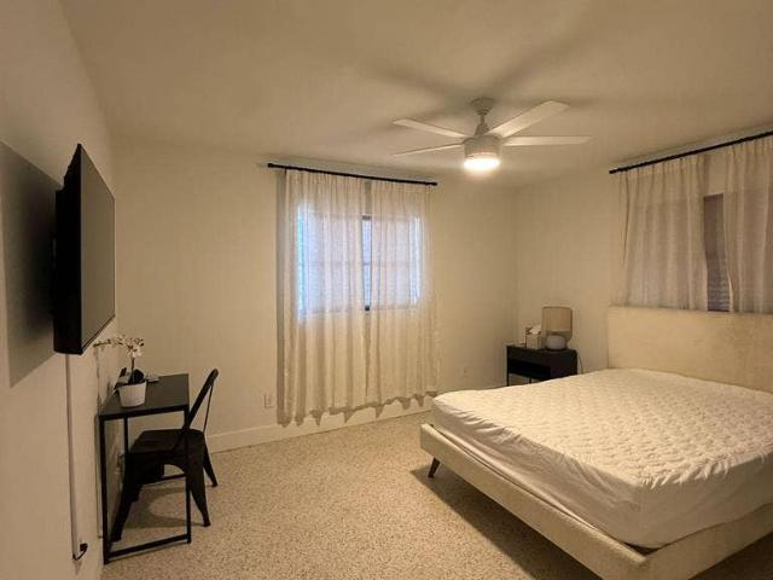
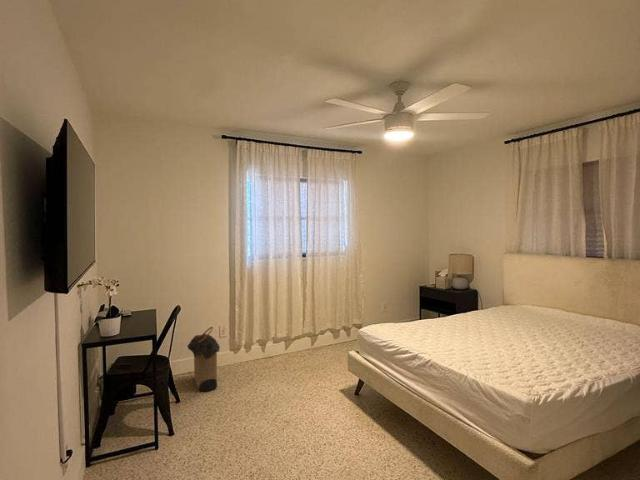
+ laundry hamper (203, 354)
